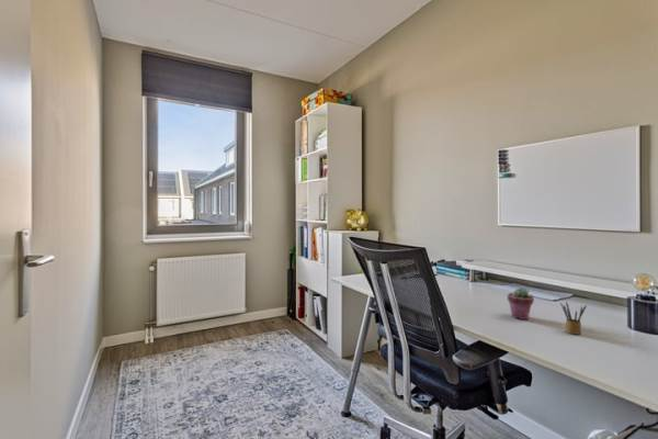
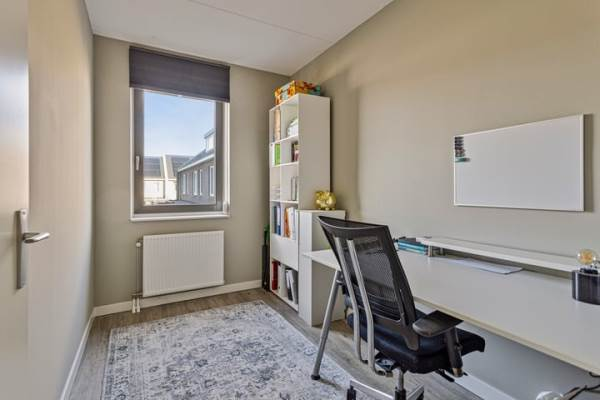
- potted succulent (520, 302)
- pencil box (575, 317)
